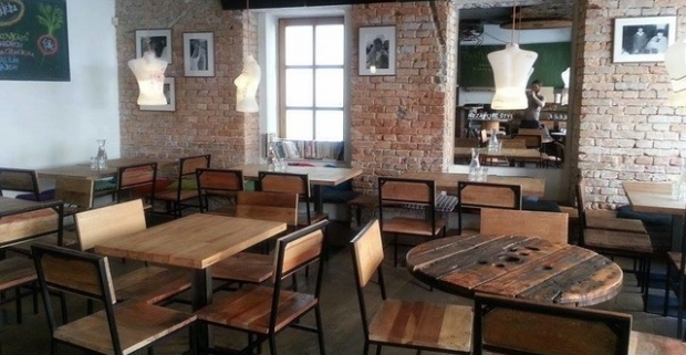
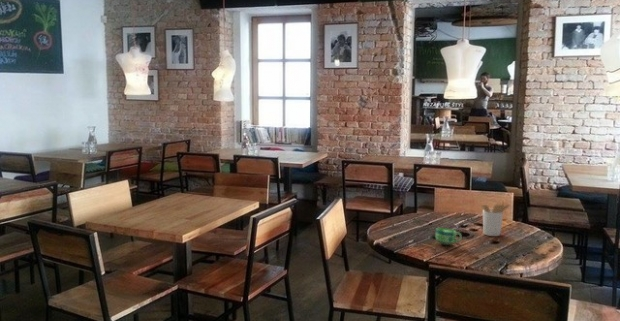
+ utensil holder (495, 217)
+ cup (448, 236)
